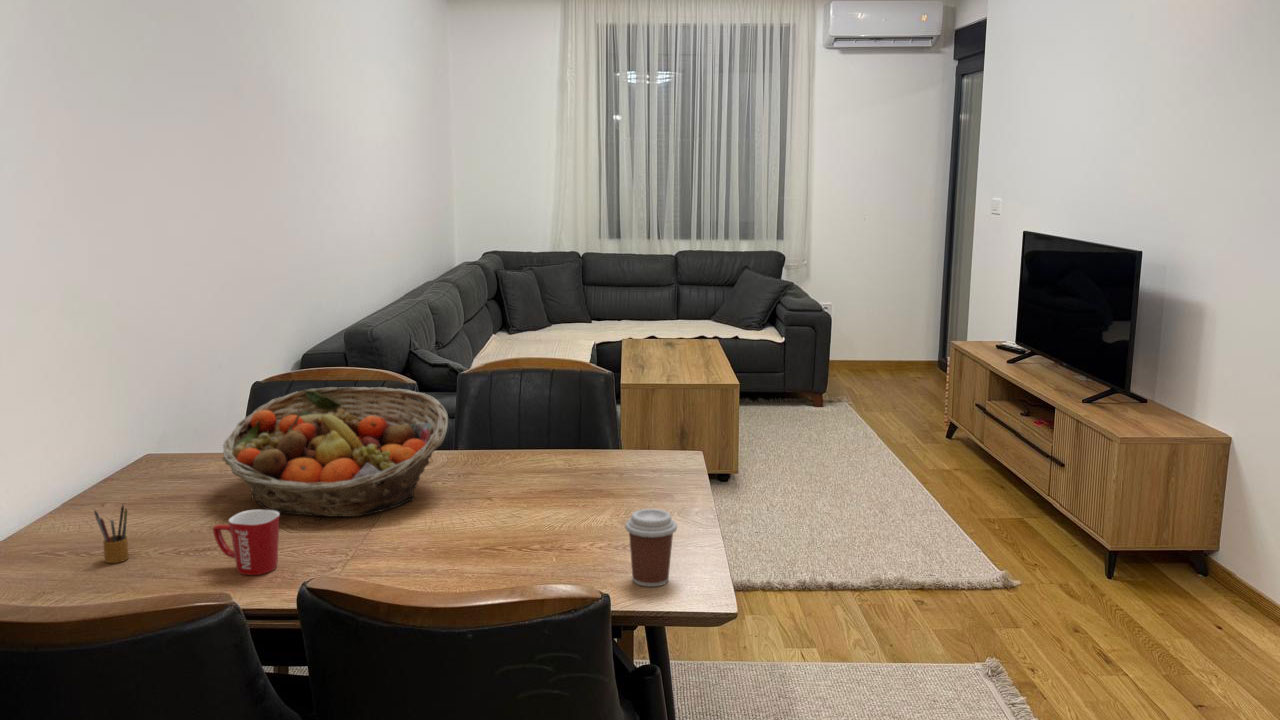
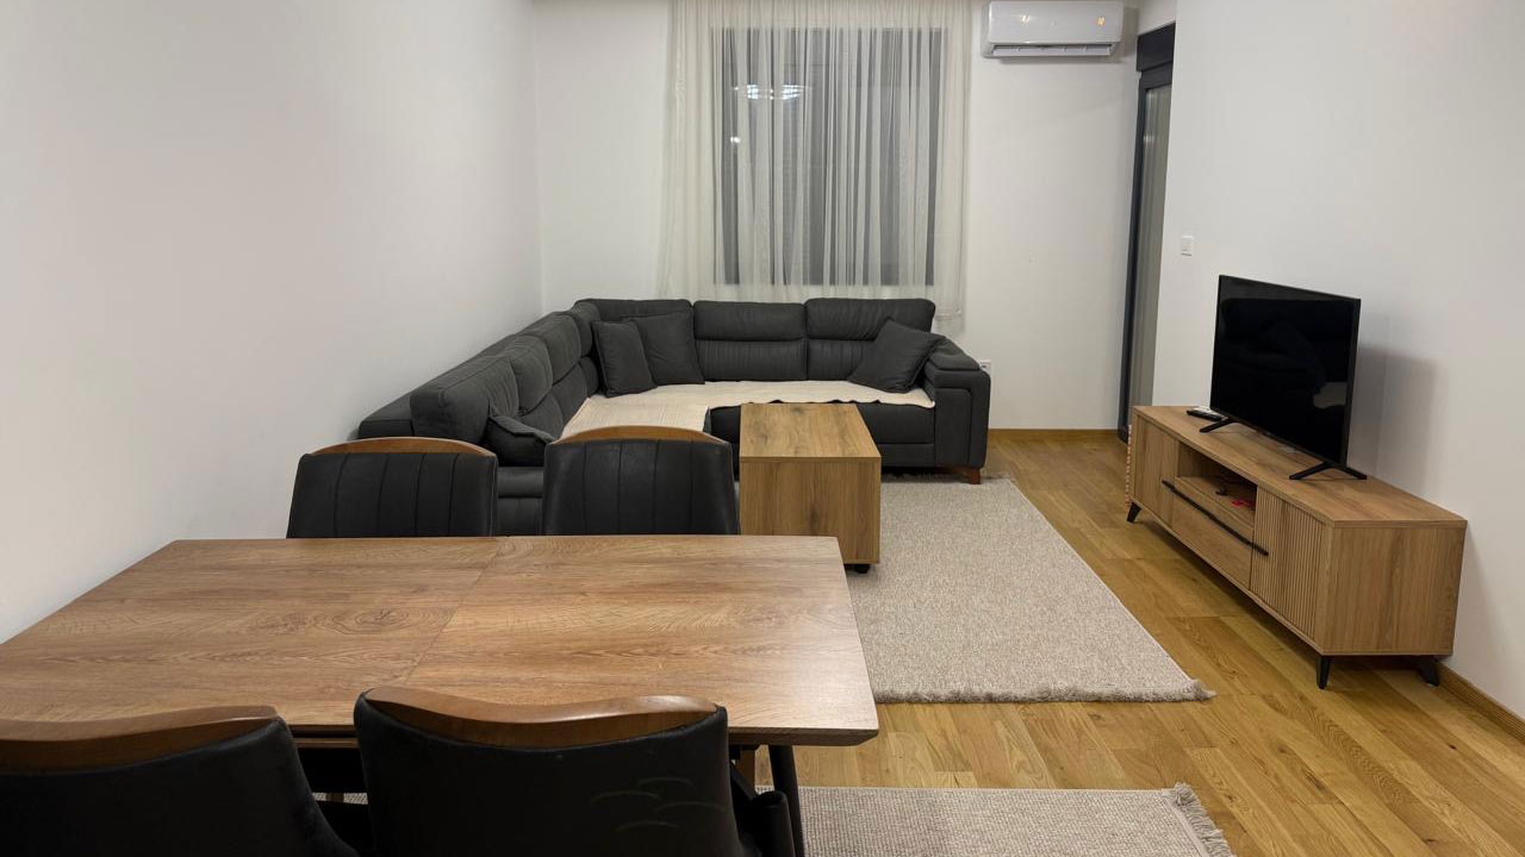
- coffee cup (650, 547)
- fruit basket (338, 449)
- mug (245, 541)
- pencil box (114, 533)
